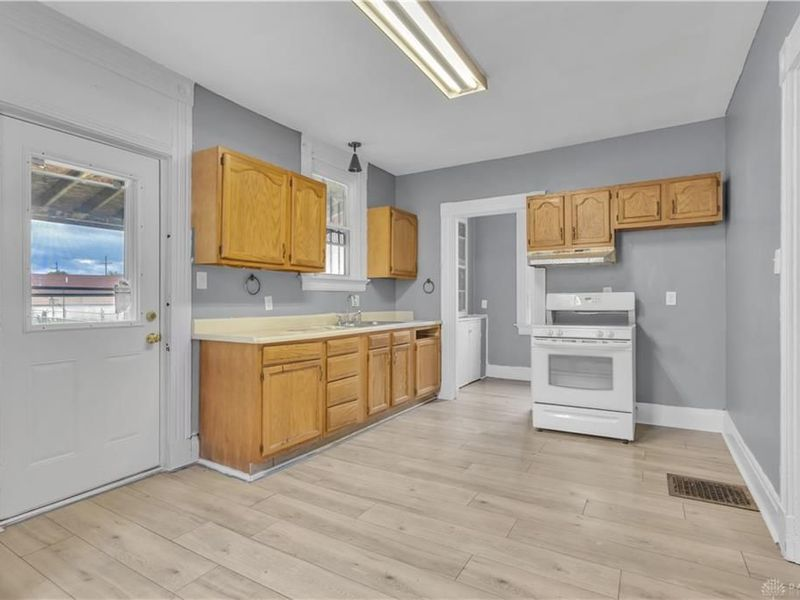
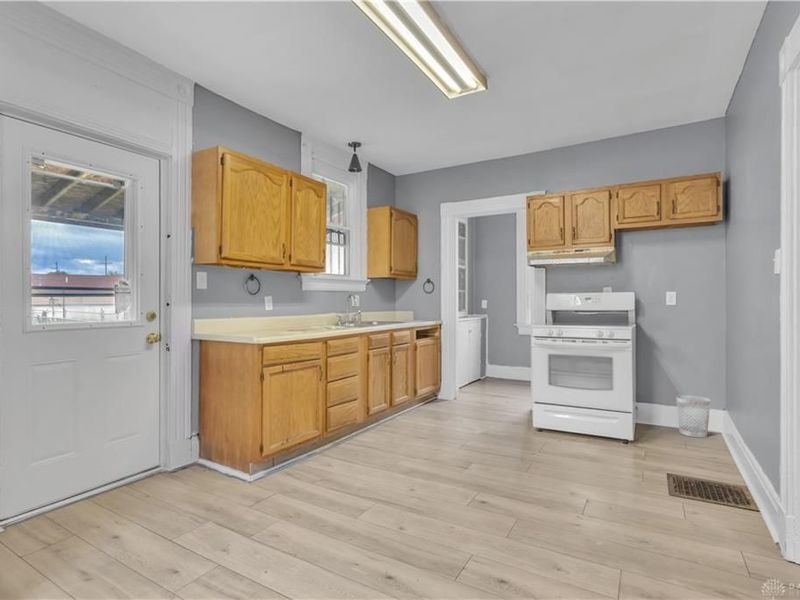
+ wastebasket (693, 416)
